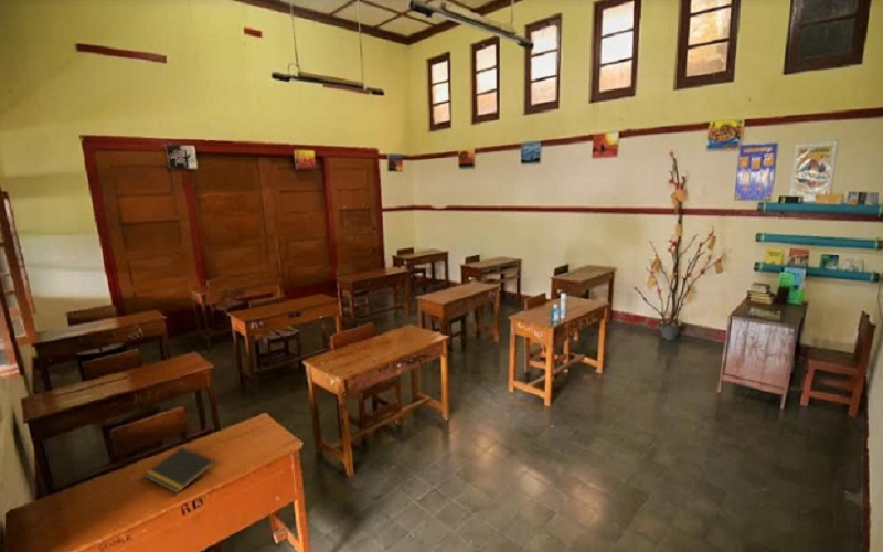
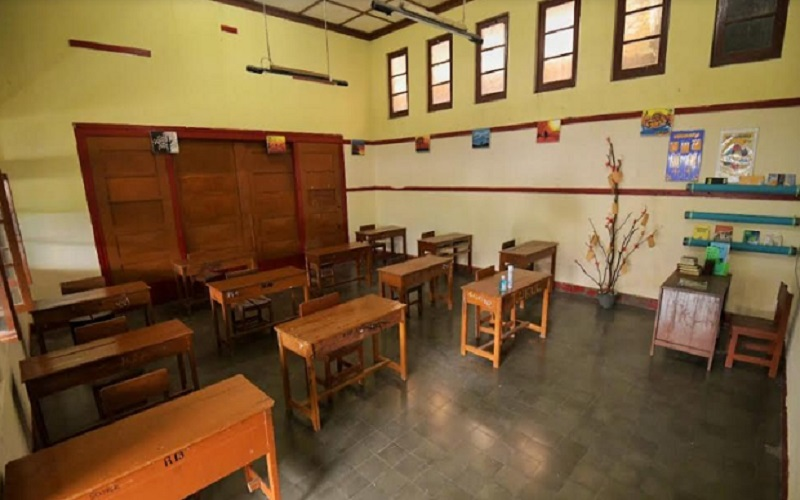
- notepad (179, 468)
